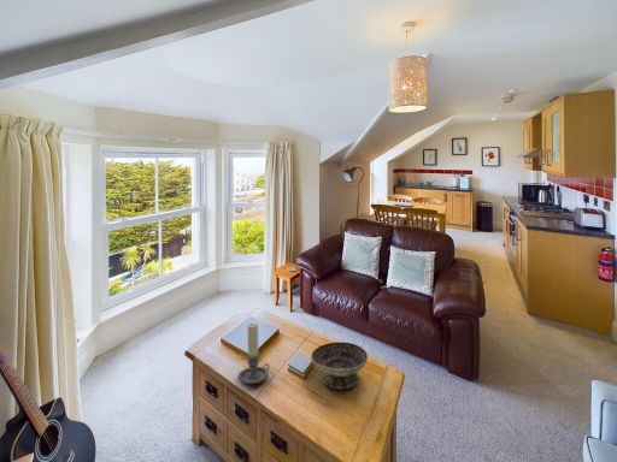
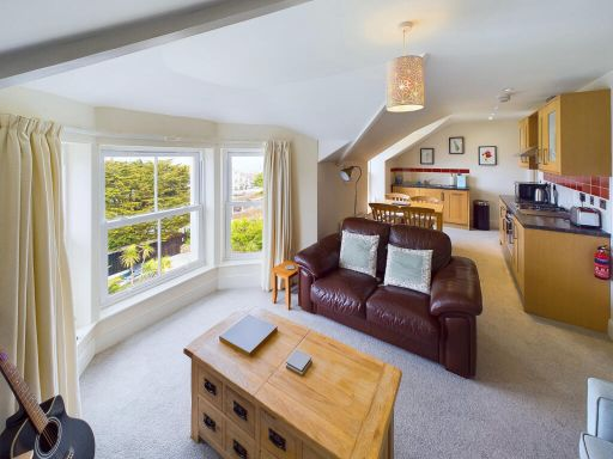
- candle holder (255, 350)
- decorative bowl (339, 366)
